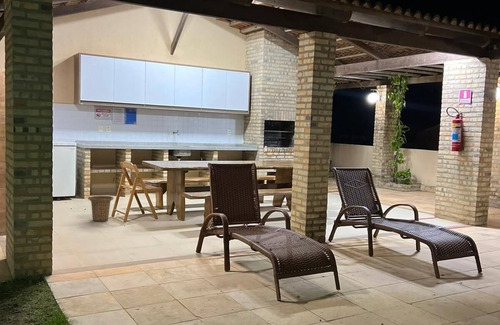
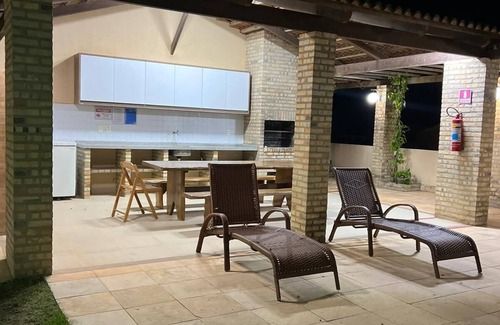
- basket (100, 208)
